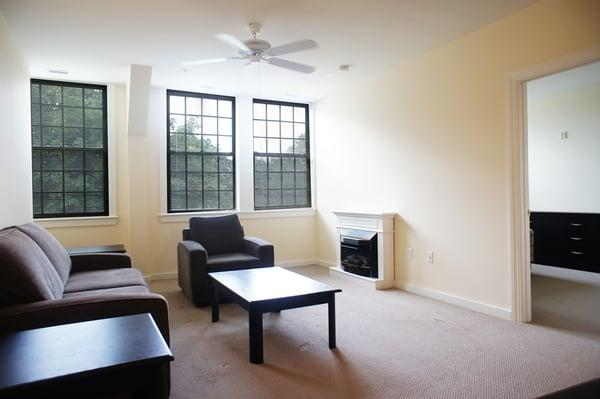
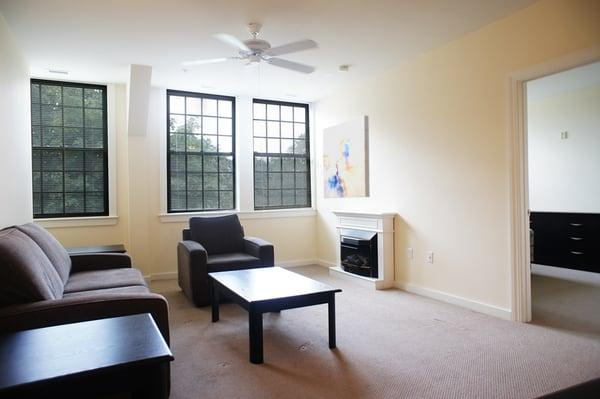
+ wall art (344, 160)
